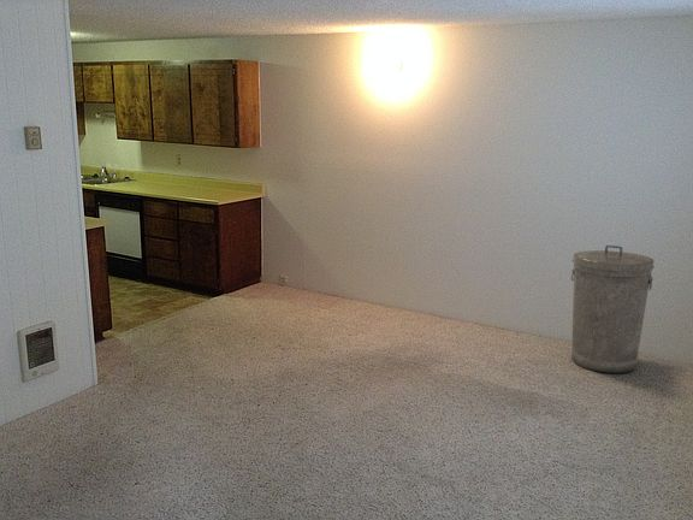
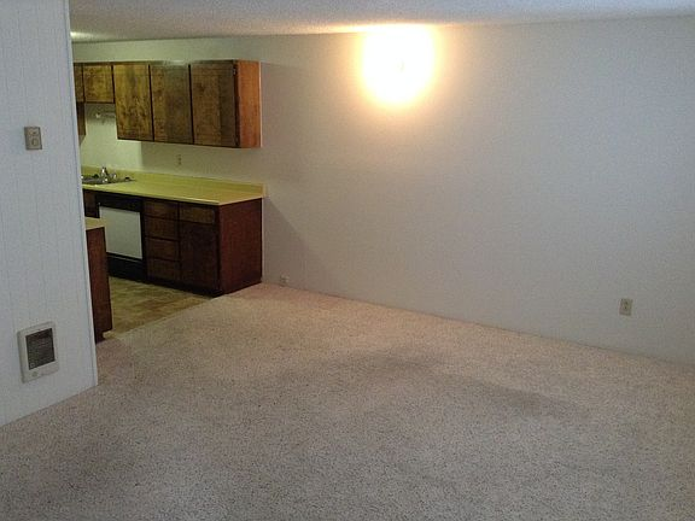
- trash can (608, 305)
